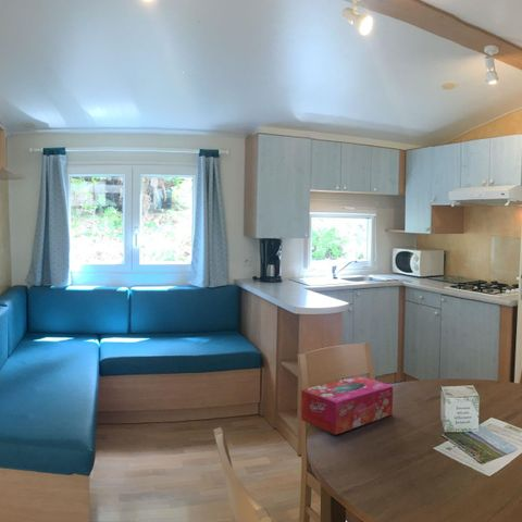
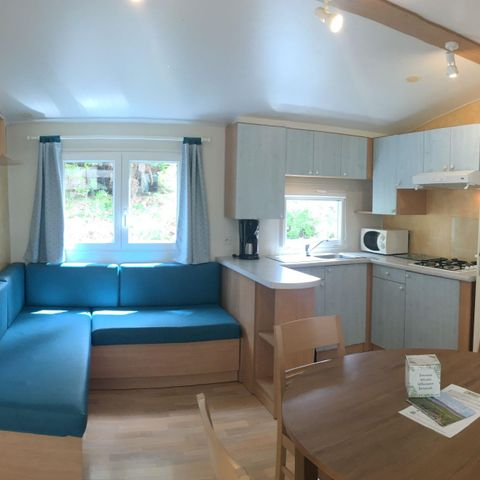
- tissue box (347, 402)
